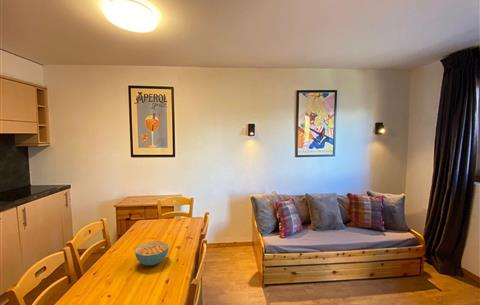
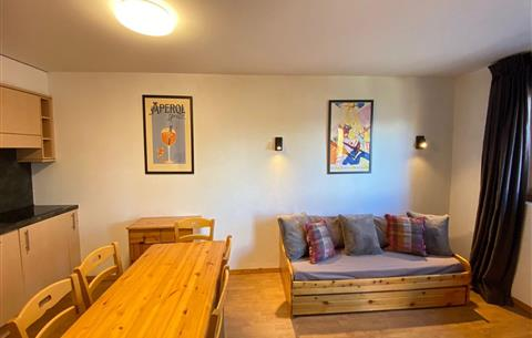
- cereal bowl (152, 255)
